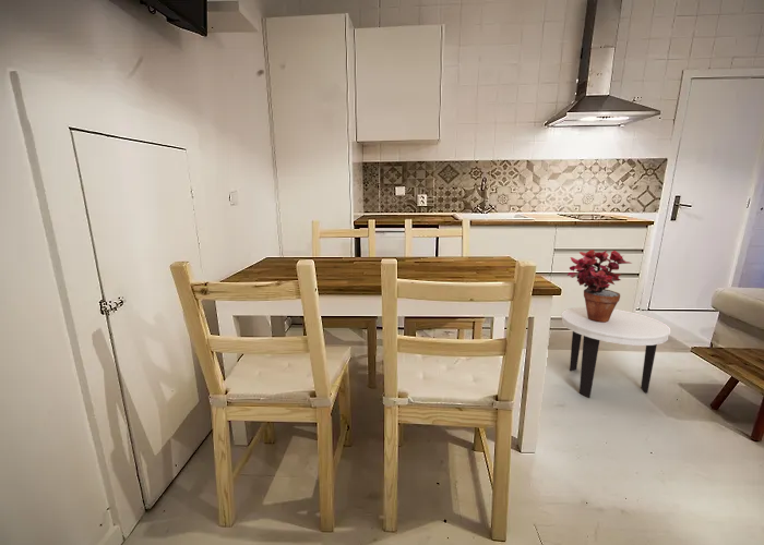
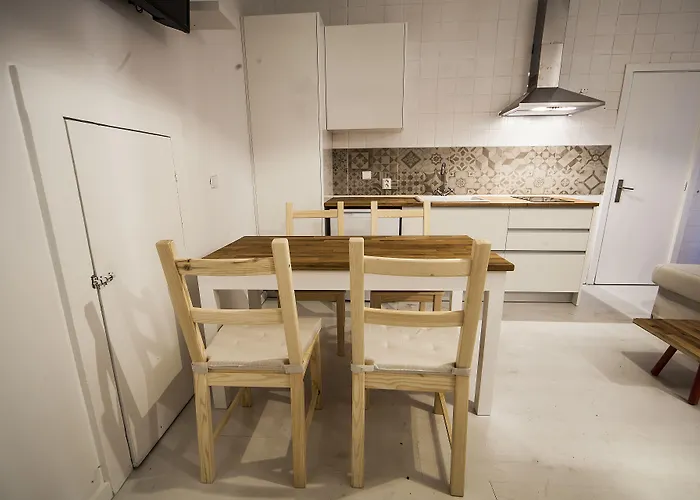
- side table (597, 352)
- potted plant (596, 284)
